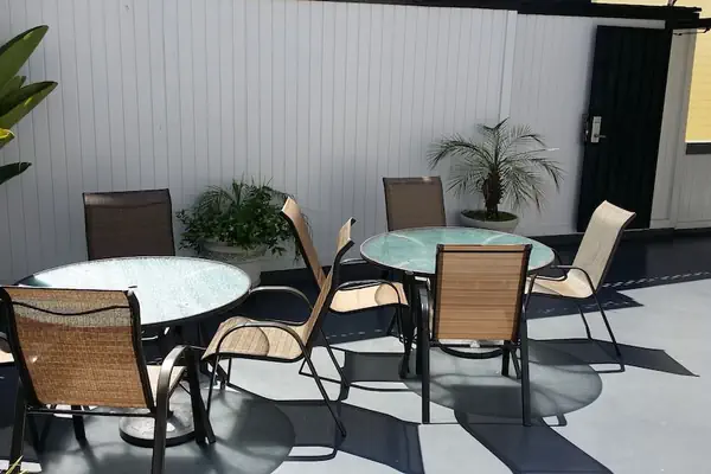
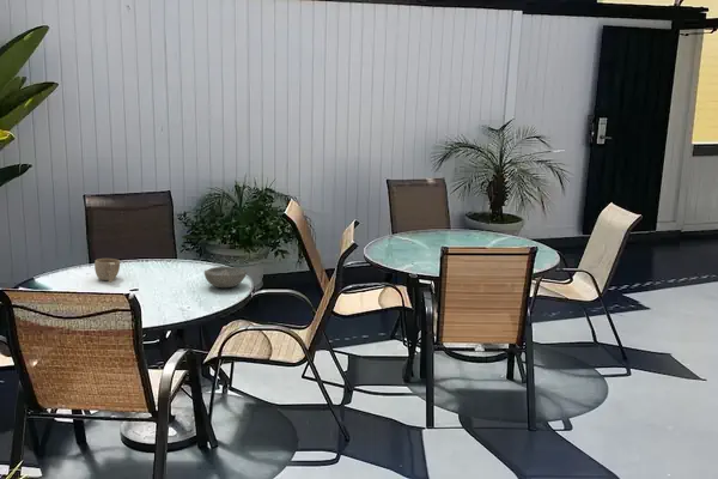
+ bowl (225, 278)
+ cup (108, 271)
